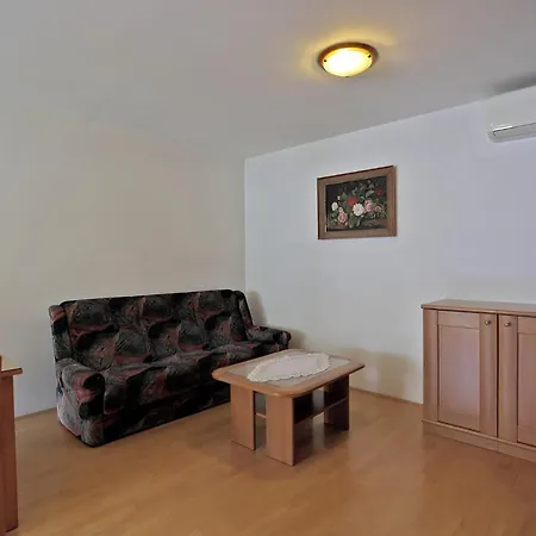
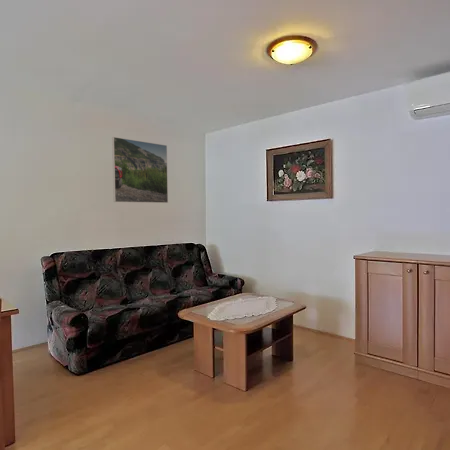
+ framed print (141, 172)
